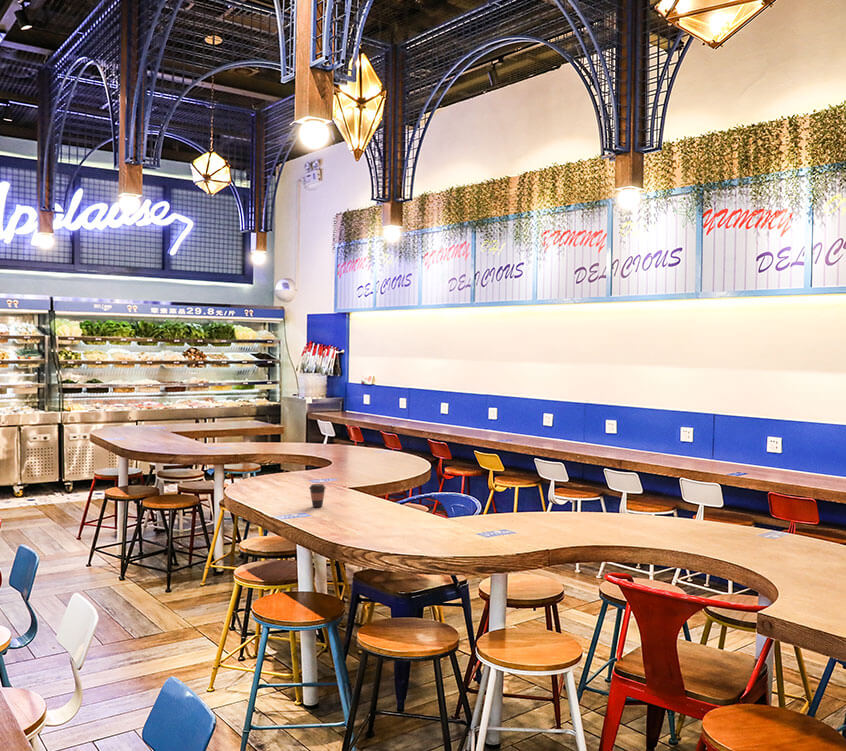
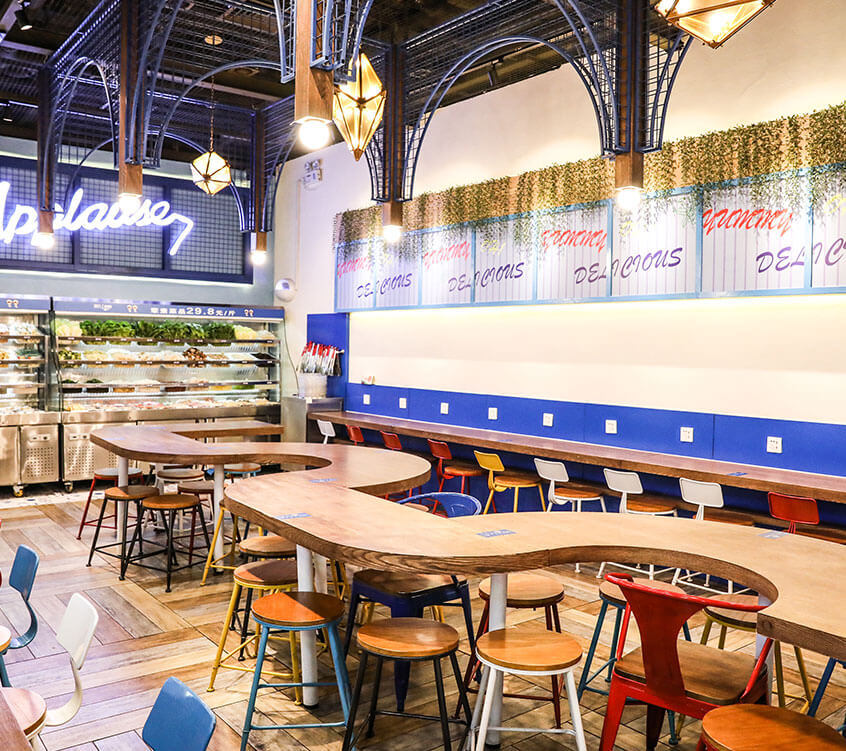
- coffee cup (317, 495)
